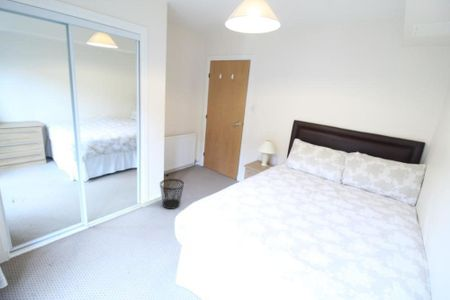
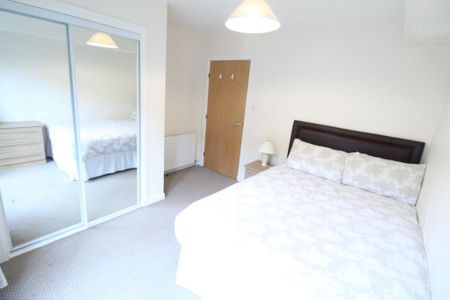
- wastebasket (171, 194)
